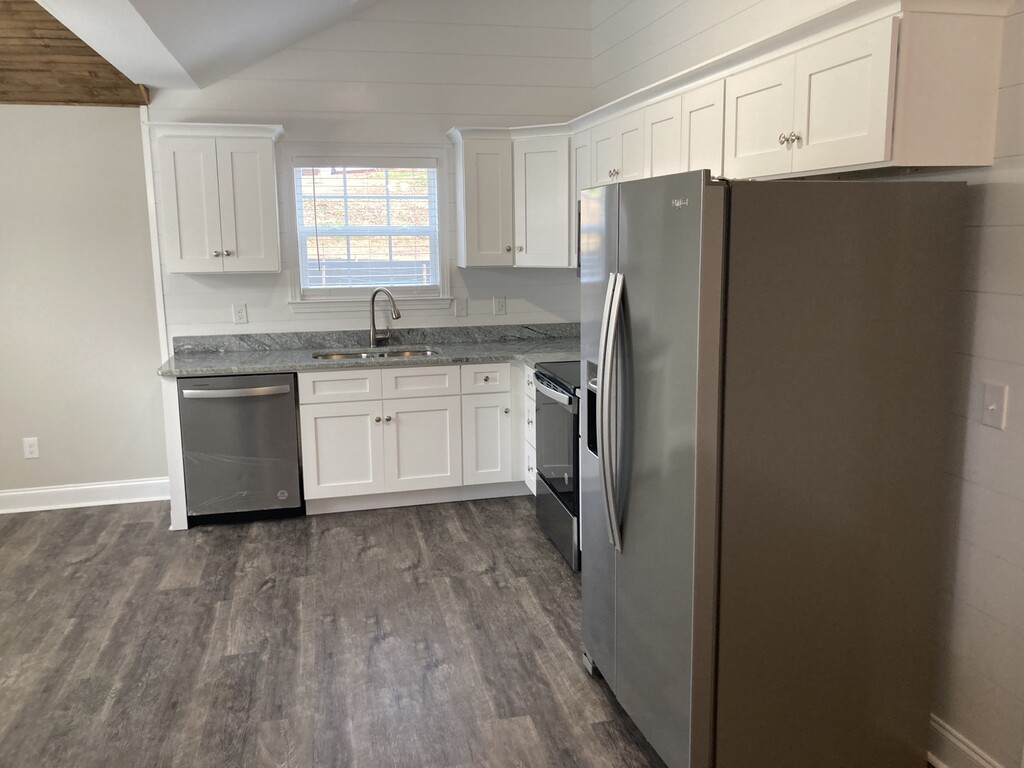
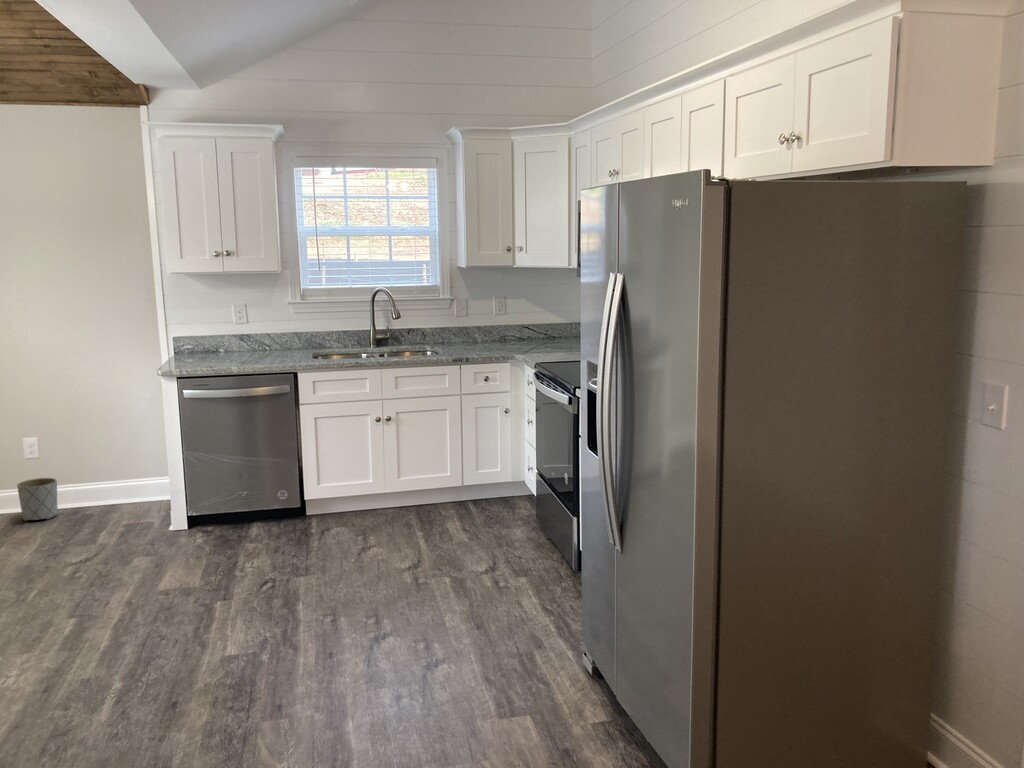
+ planter (38, 499)
